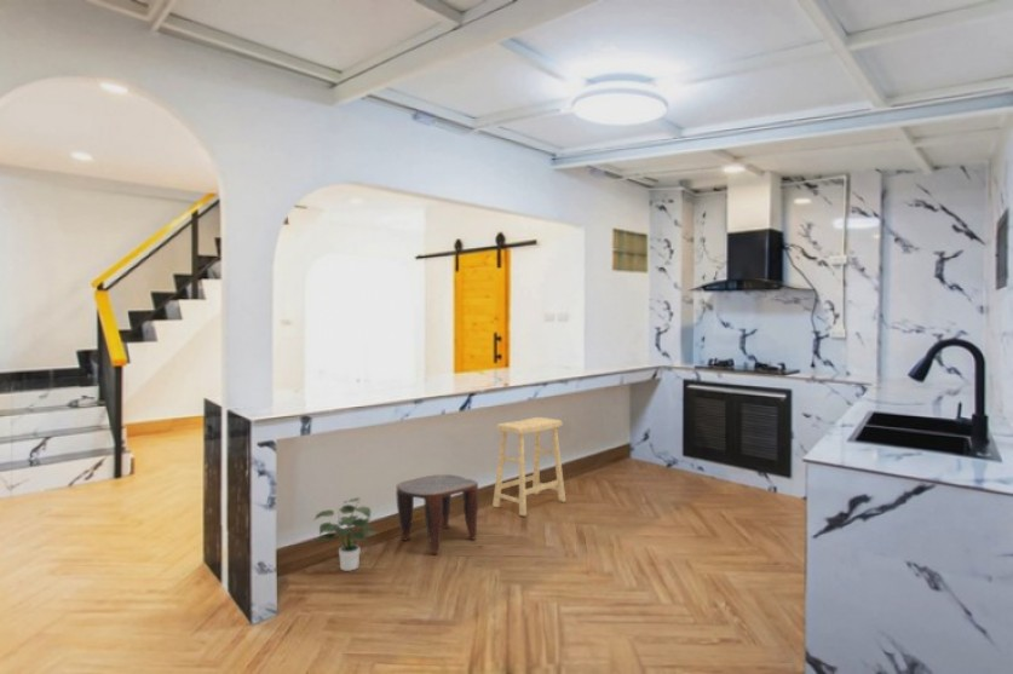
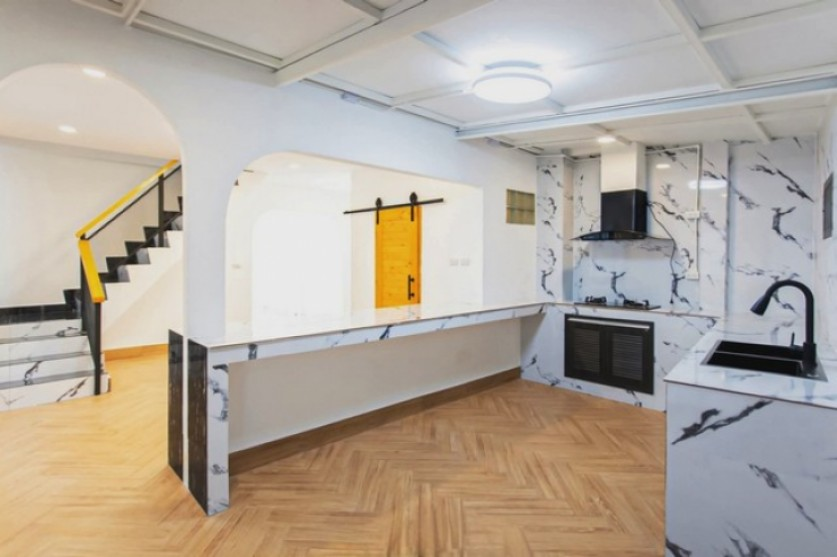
- stool (534, 462)
- potted plant (347, 534)
- stool (437, 511)
